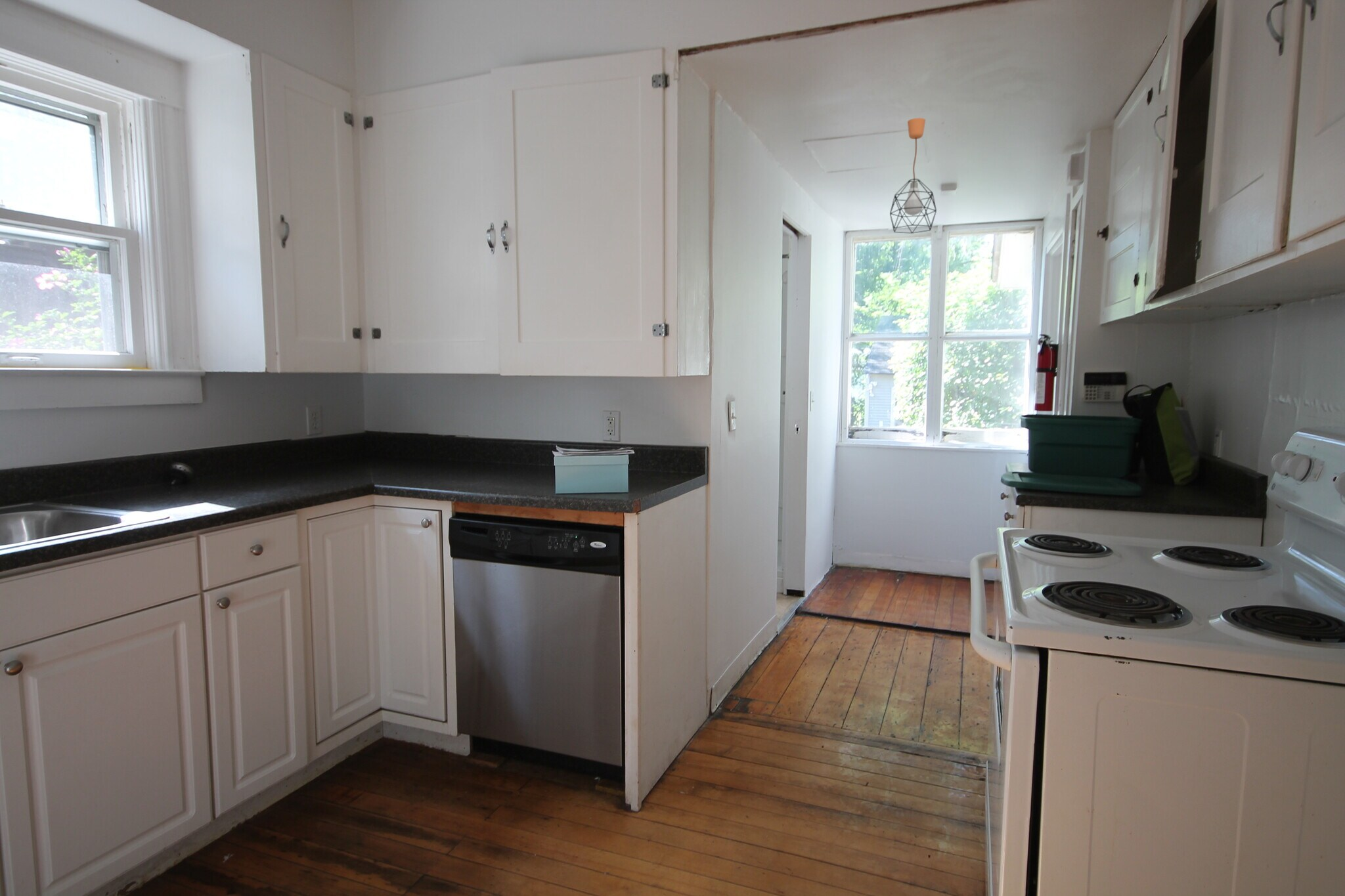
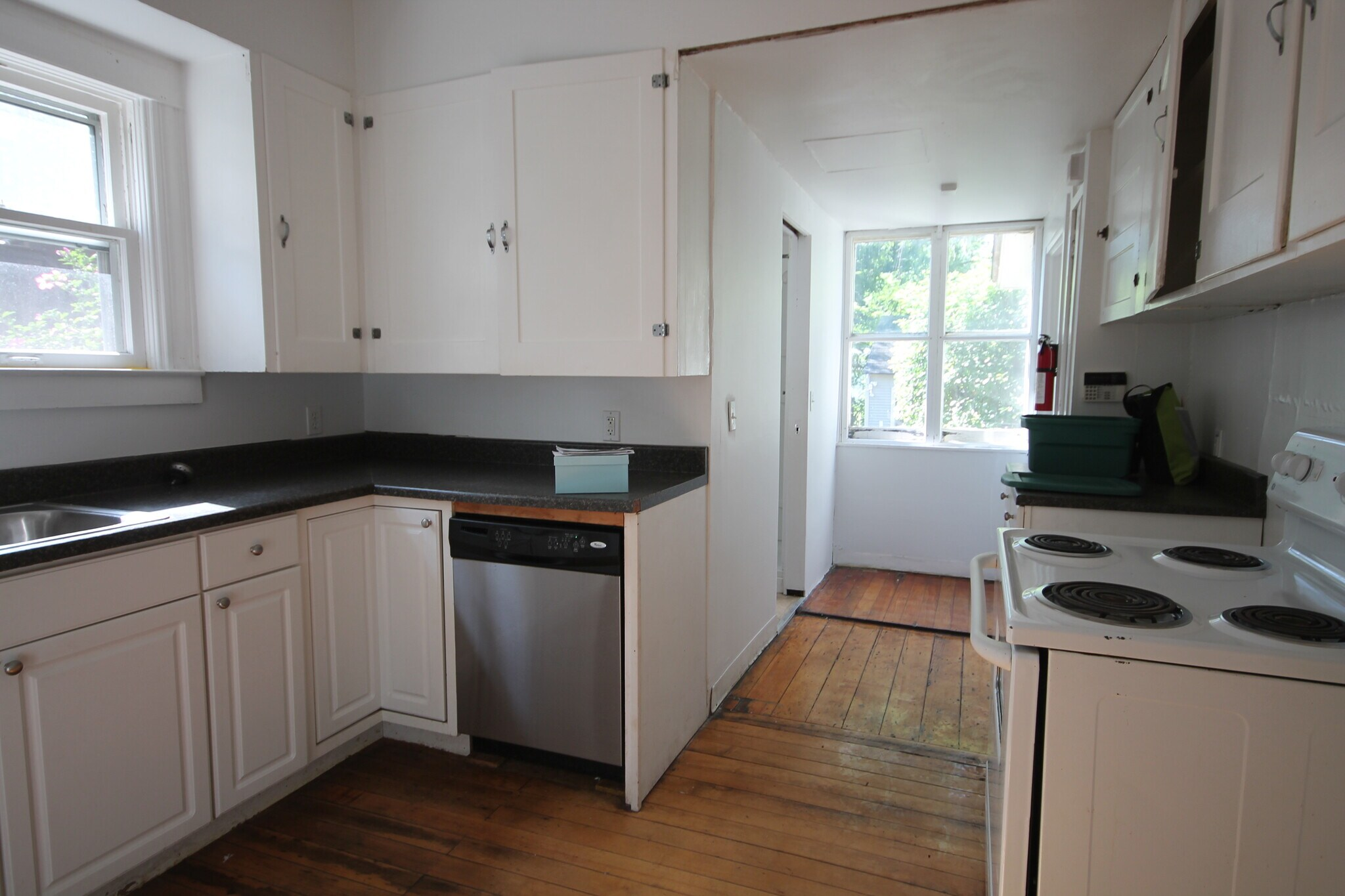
- pendant light (914, 175)
